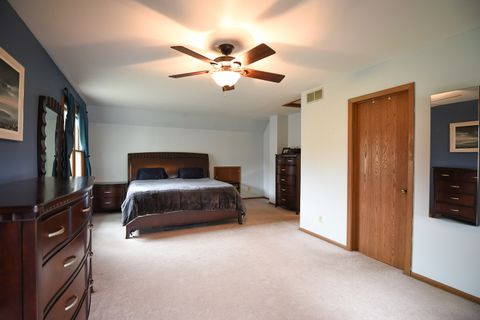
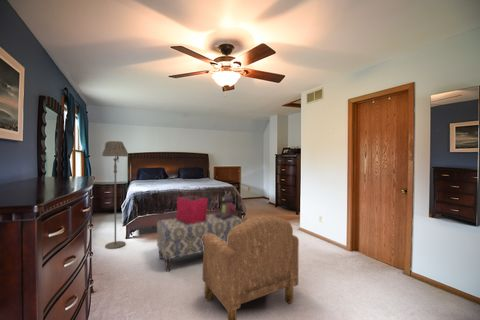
+ armchair (246, 254)
+ stuffed bear (224, 204)
+ bench (200, 237)
+ floor lamp (115, 193)
+ storage bin (191, 209)
